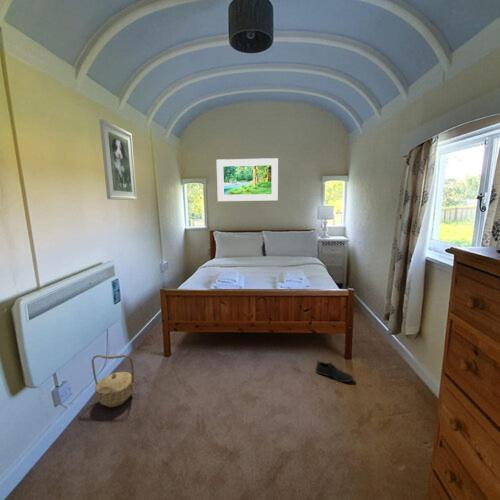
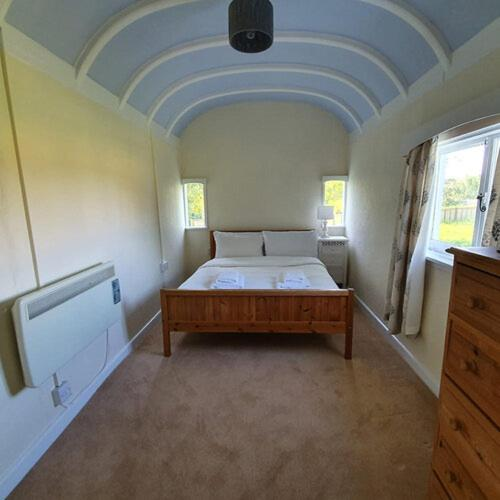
- shoe (333, 370)
- basket (113, 377)
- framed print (247, 180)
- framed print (120, 164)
